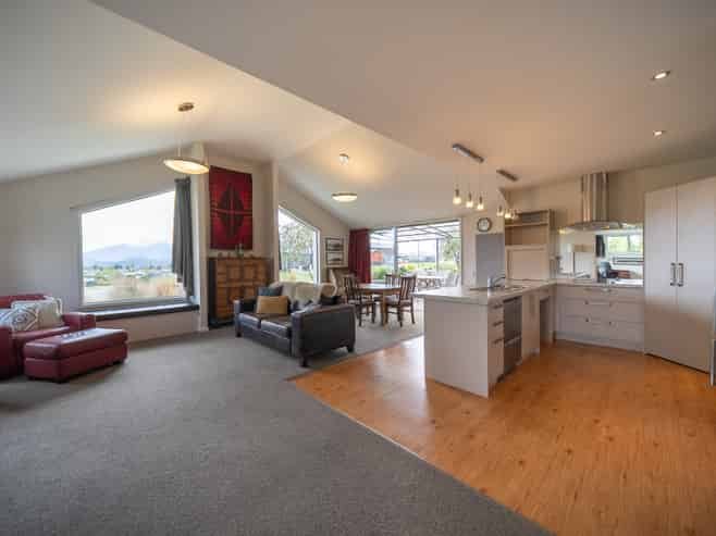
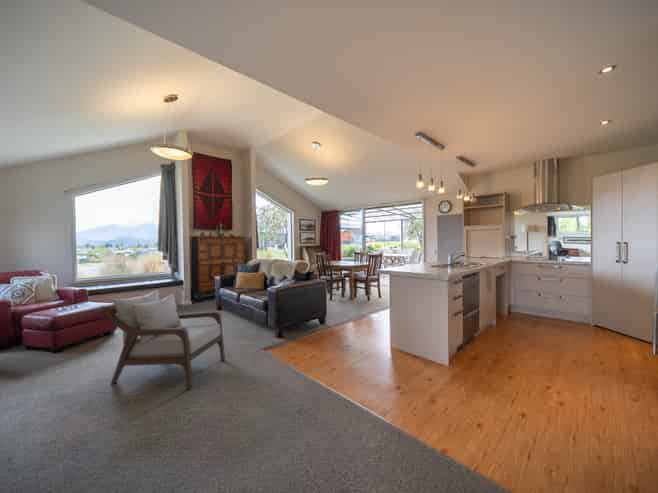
+ armchair (166, 332)
